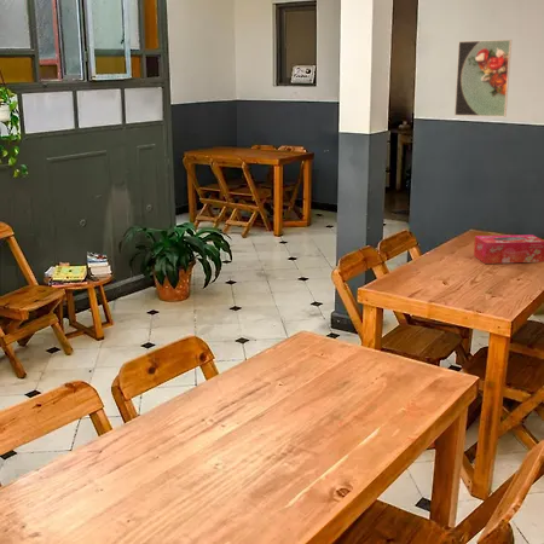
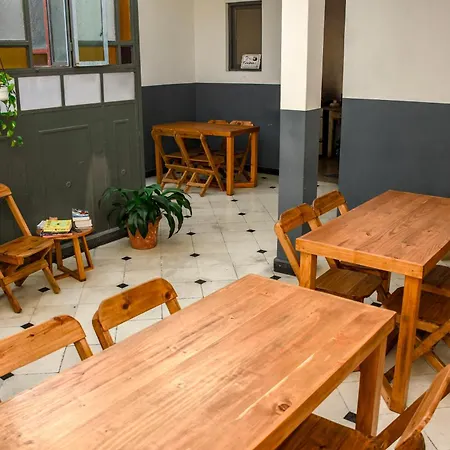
- tissue box (509, 248)
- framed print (481, 79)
